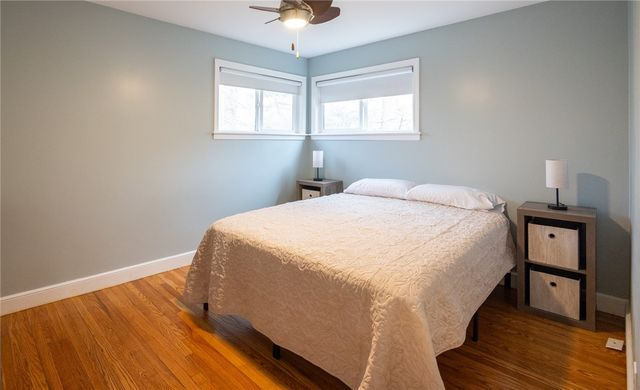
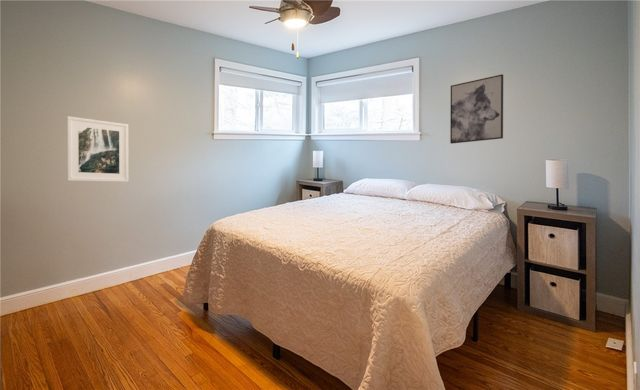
+ wall art (475, 110)
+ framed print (99, 151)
